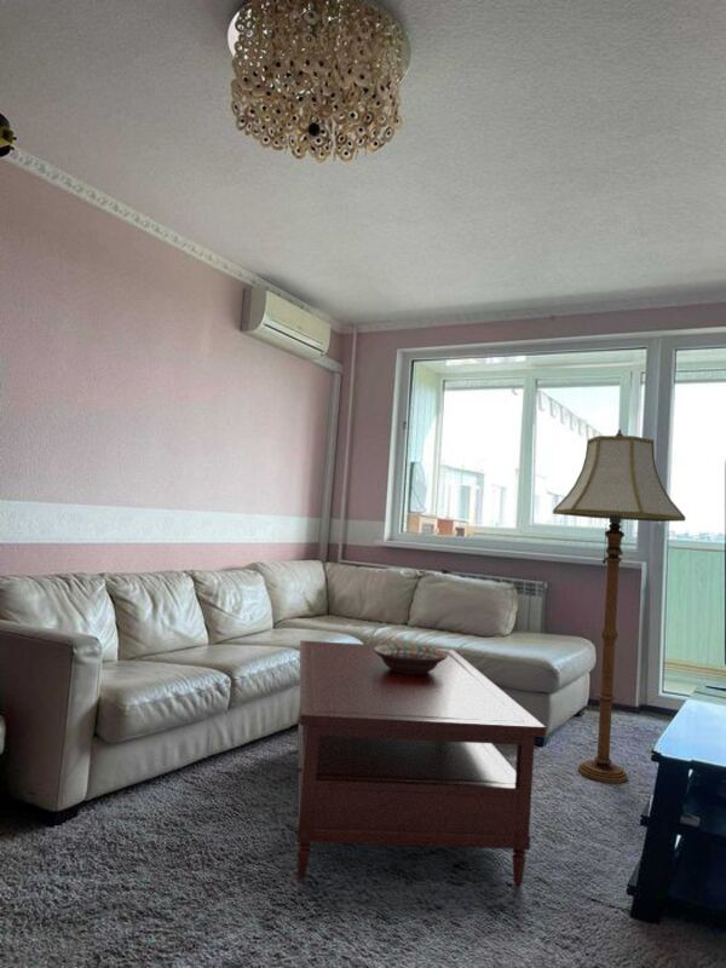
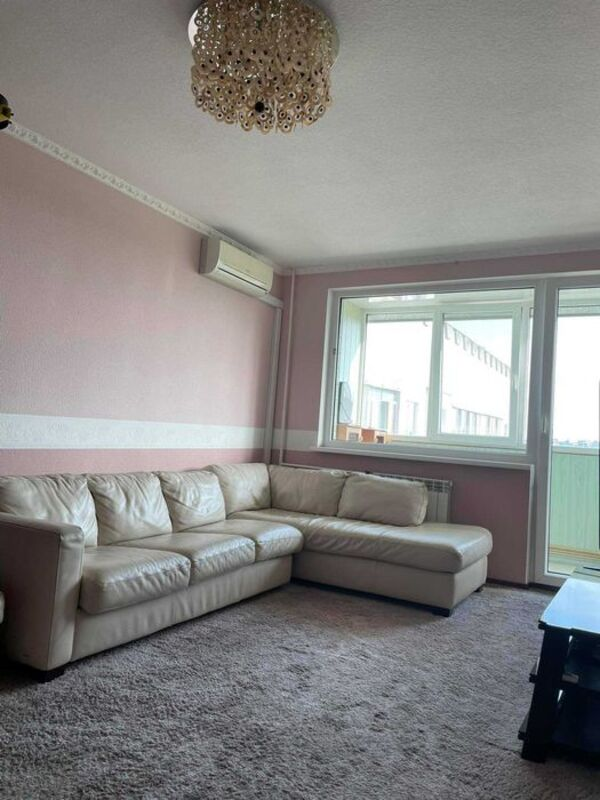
- coffee table (391, 738)
- decorative bowl (409, 659)
- floor lamp (611, 599)
